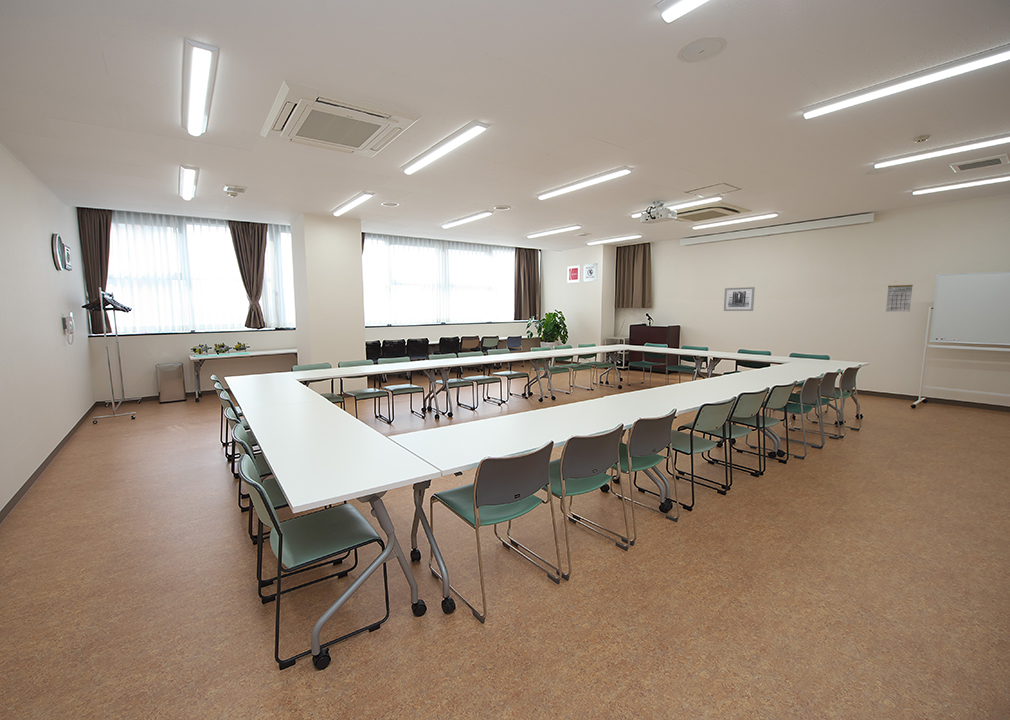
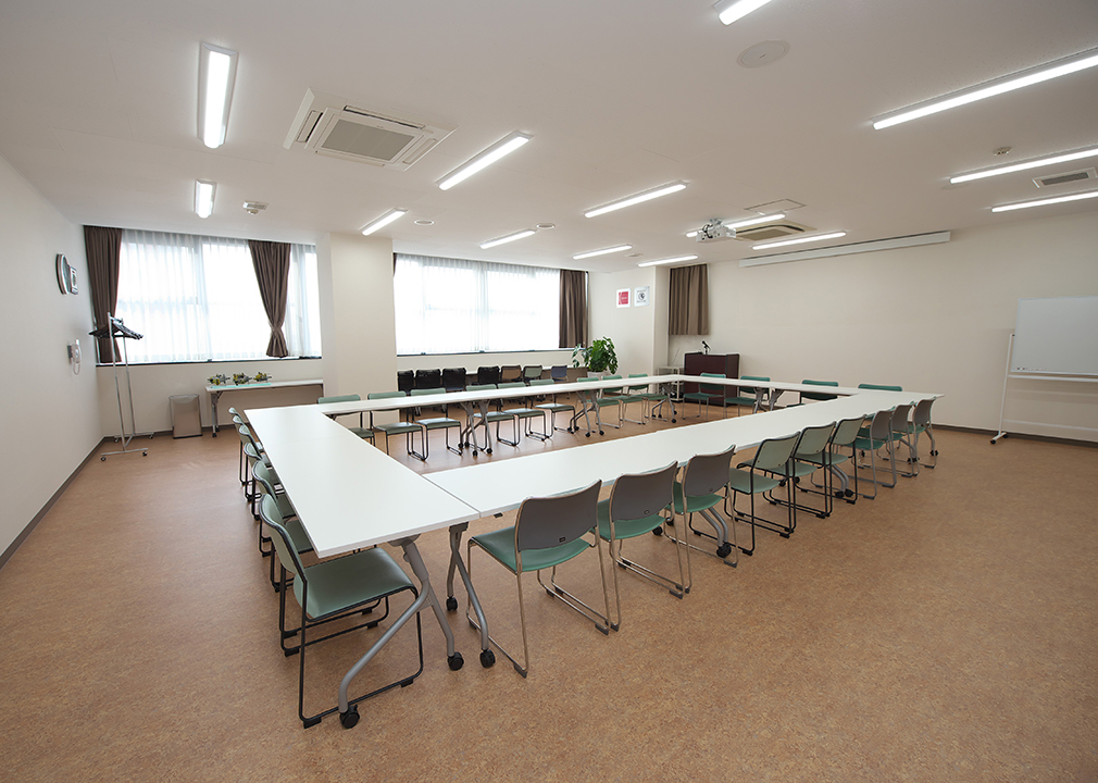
- wall art (738, 299)
- calendar (899, 295)
